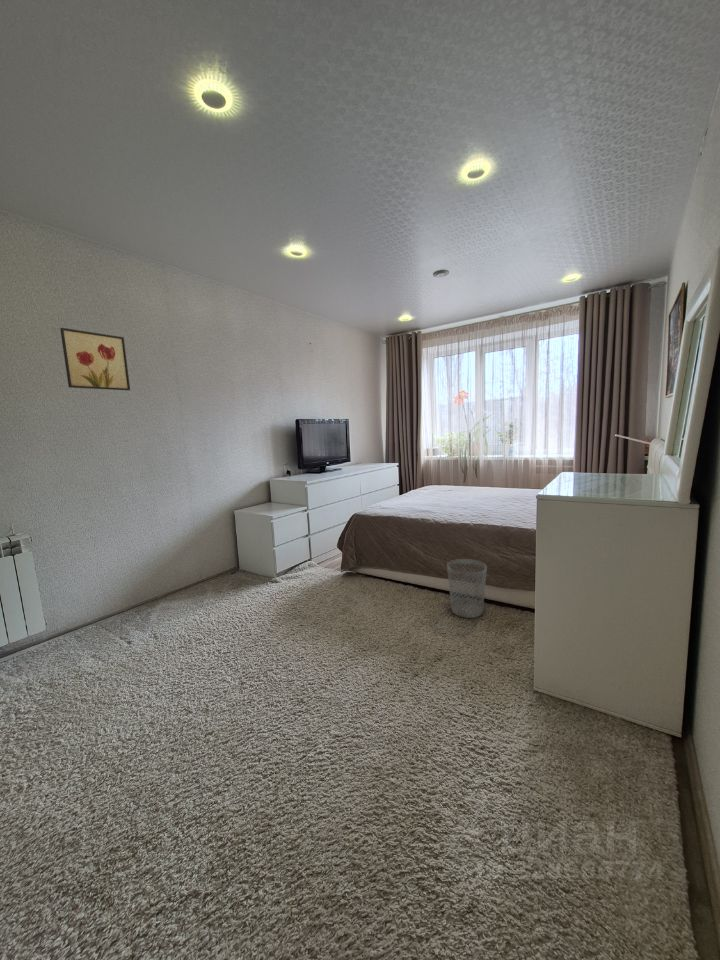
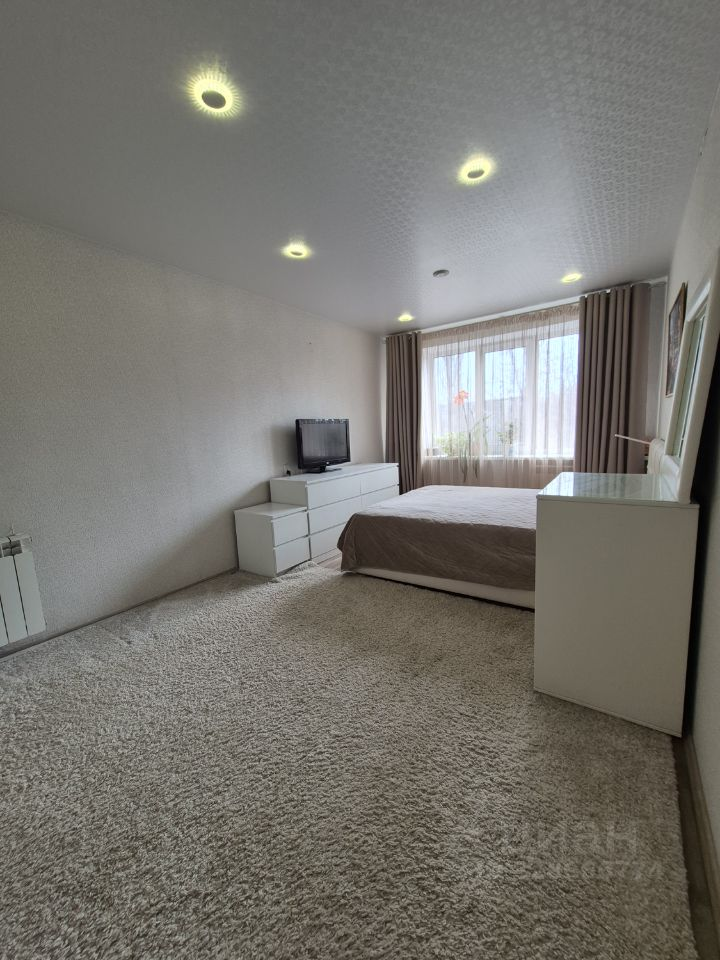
- wall art (96, 361)
- wastebasket (466, 588)
